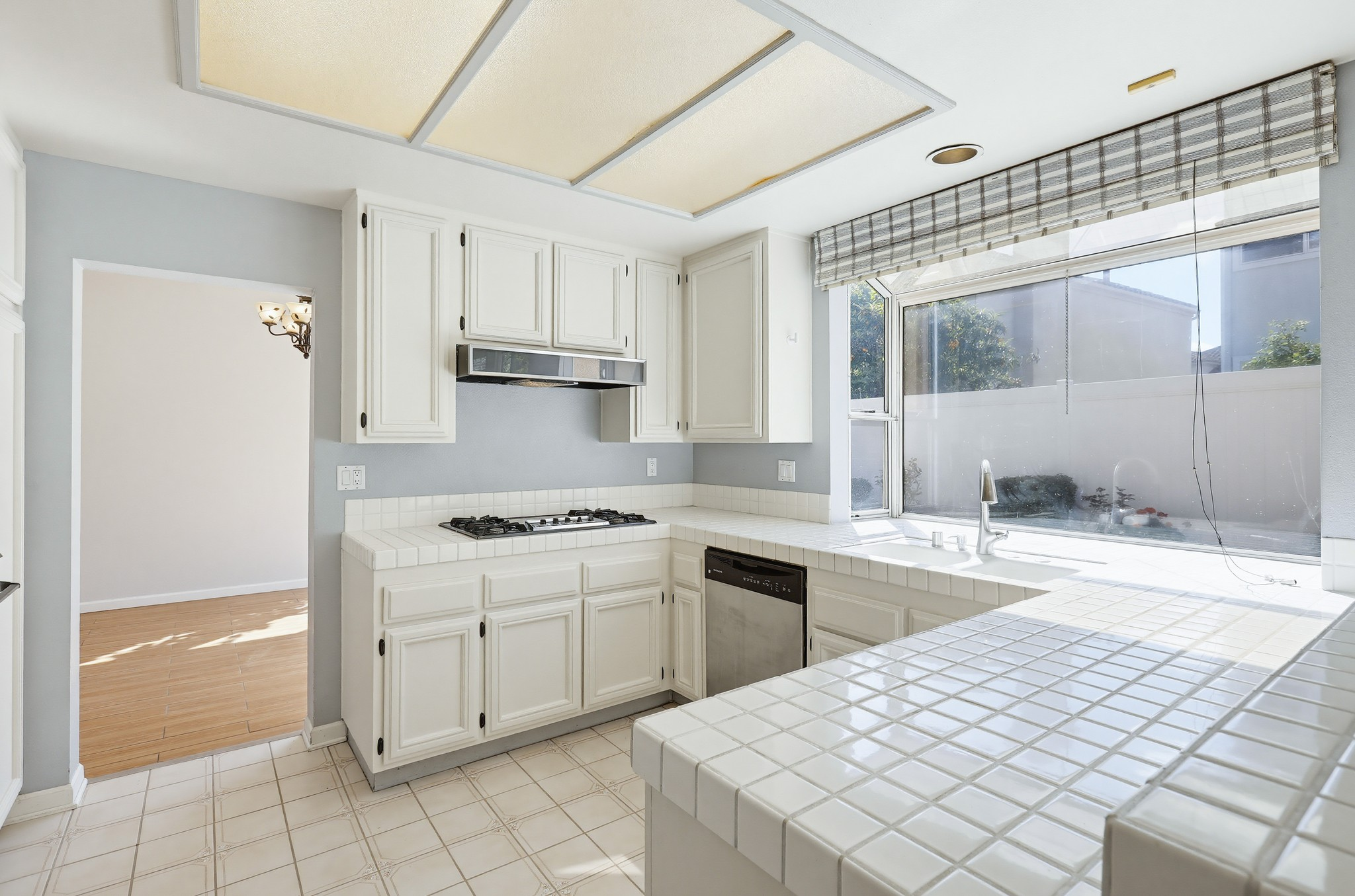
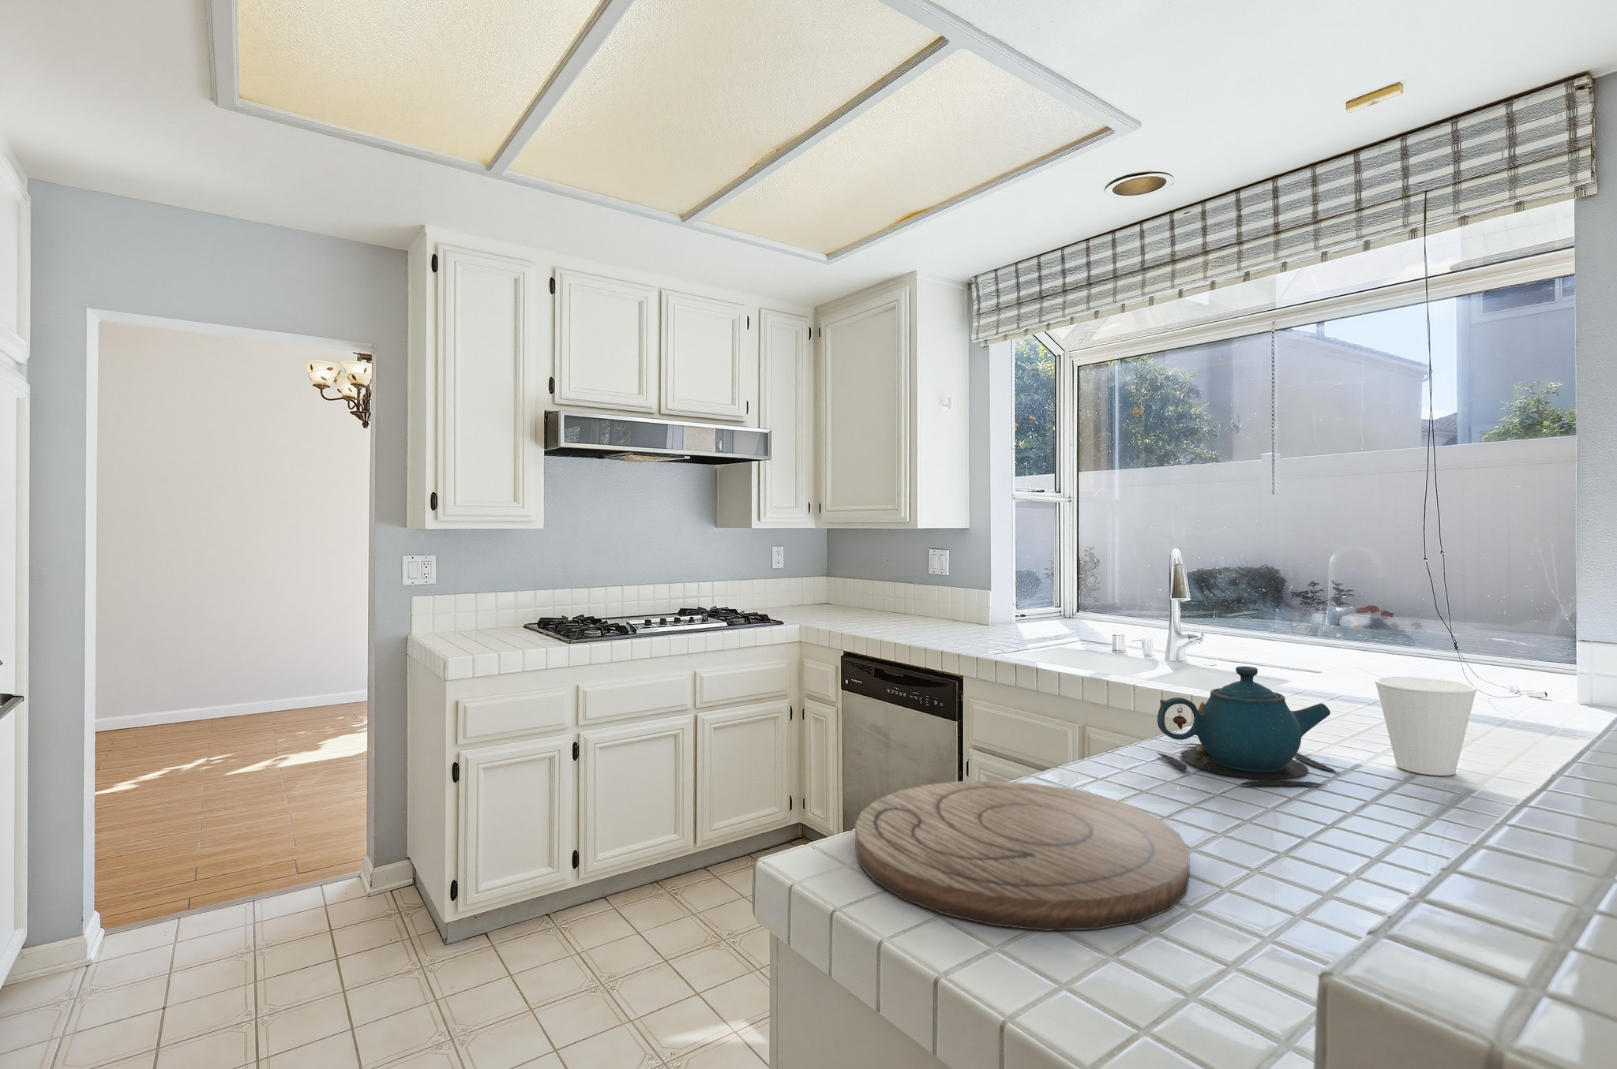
+ cup (1425, 725)
+ cutting board (1014, 840)
+ teapot (1240, 715)
